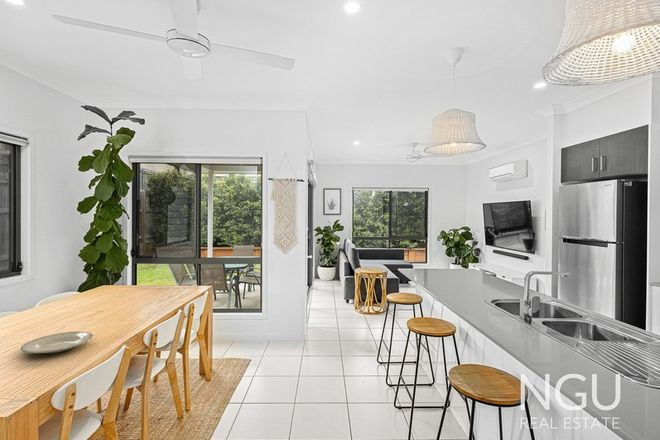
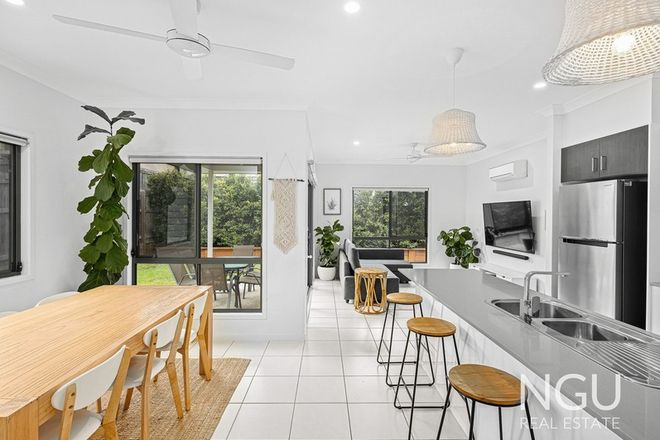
- plate (58, 344)
